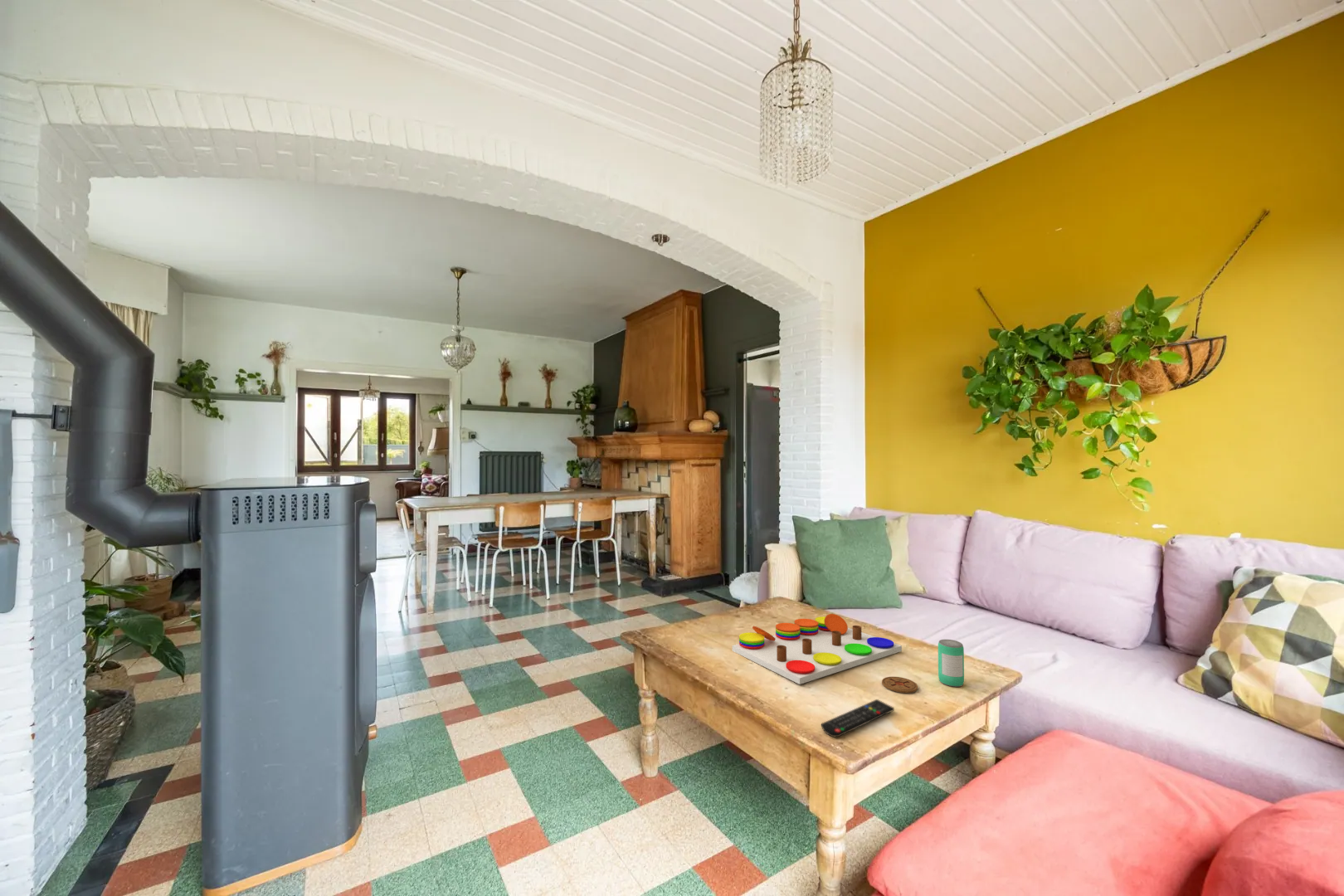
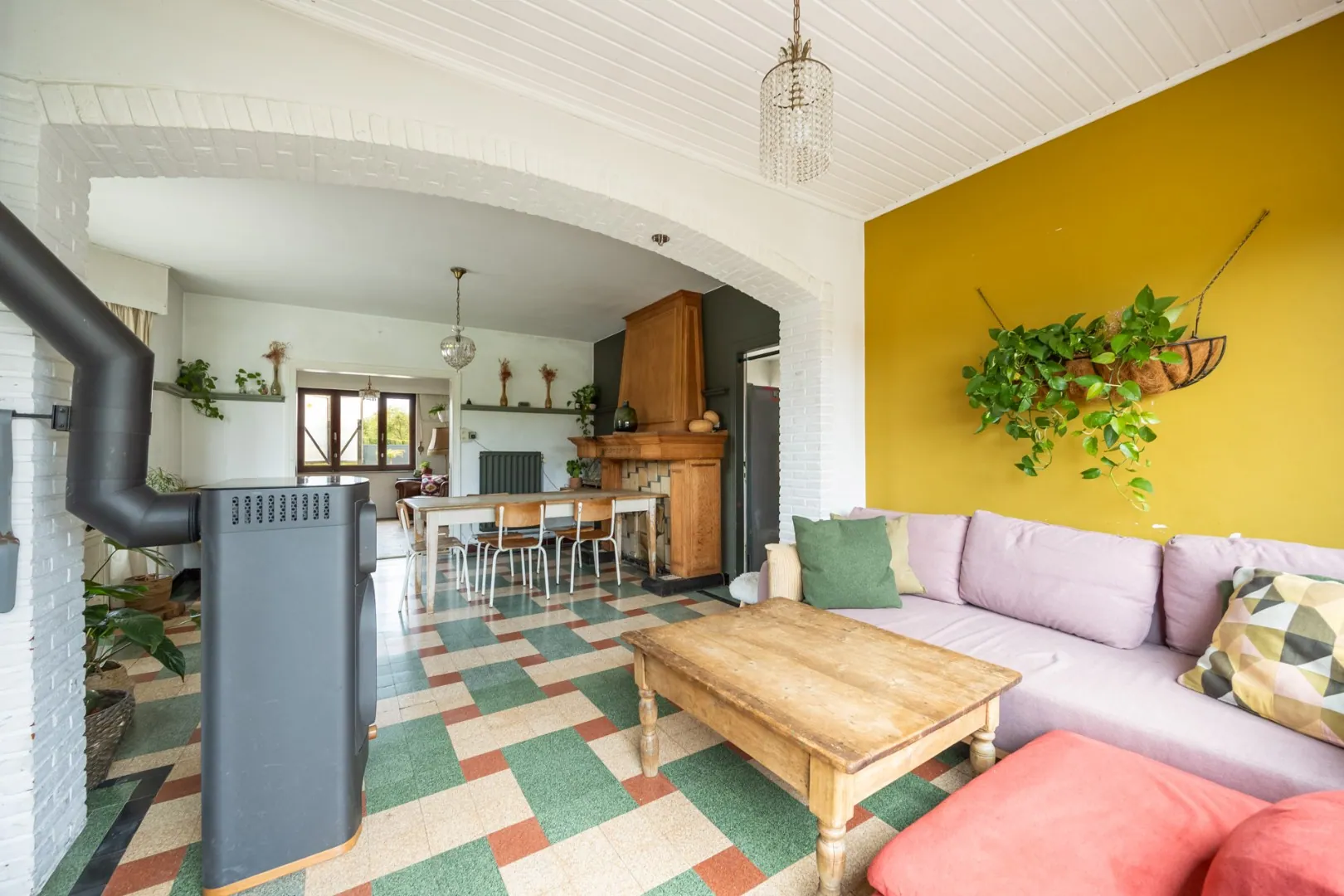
- remote control (858, 718)
- board game (816, 639)
- beverage can (951, 662)
- coaster (899, 684)
